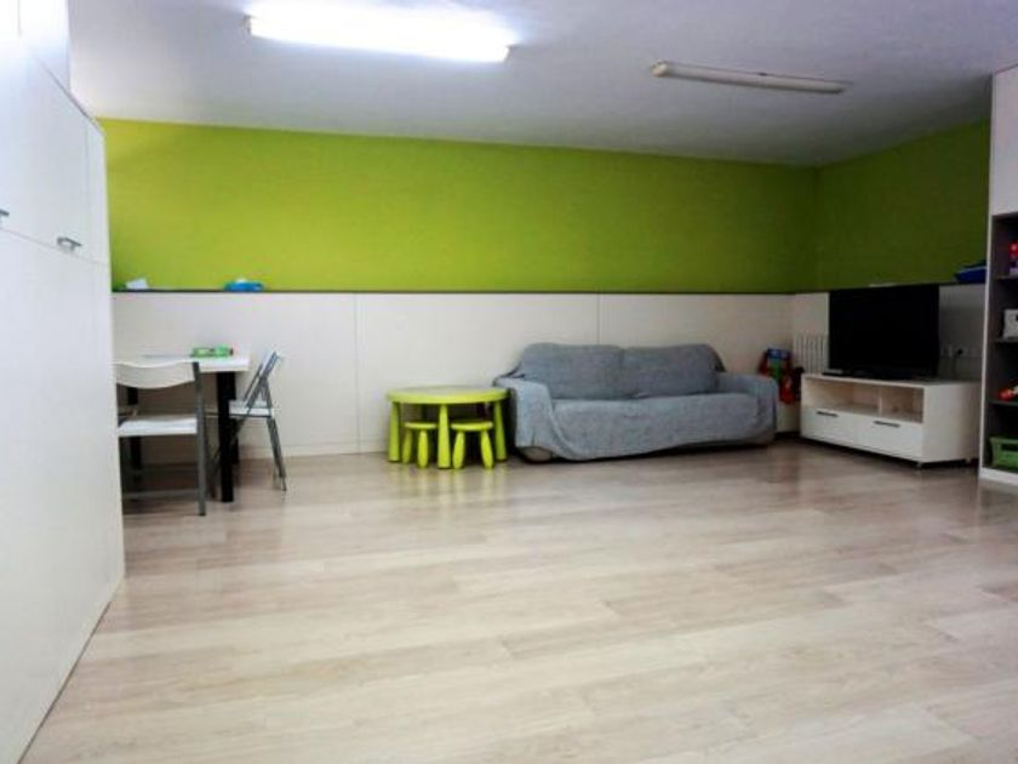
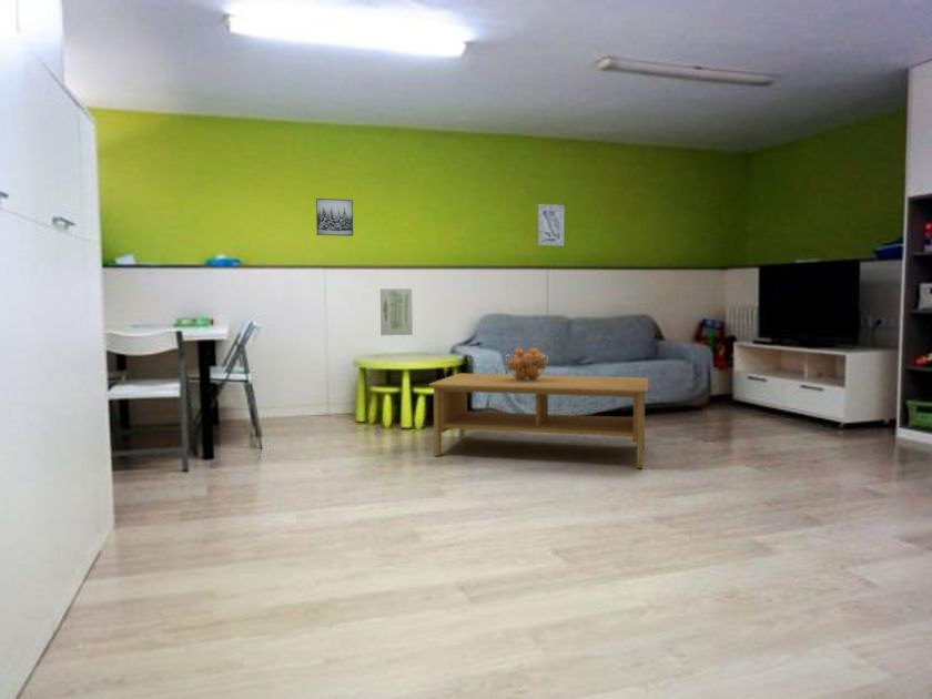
+ wall art (334, 216)
+ fruit basket (526, 363)
+ wall art (550, 225)
+ coffee table (541, 415)
+ wall art (396, 312)
